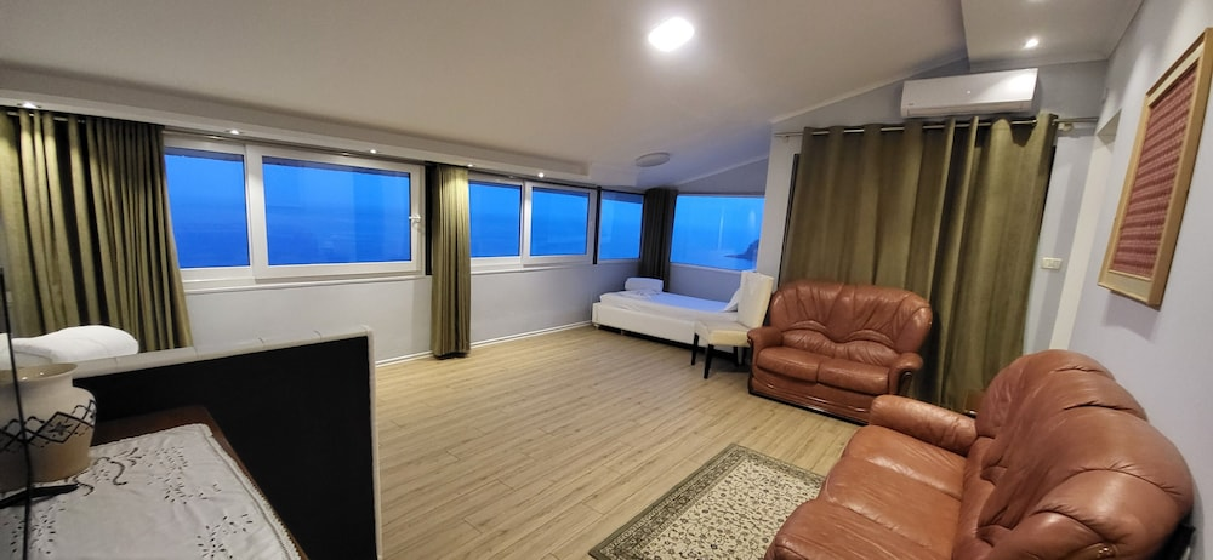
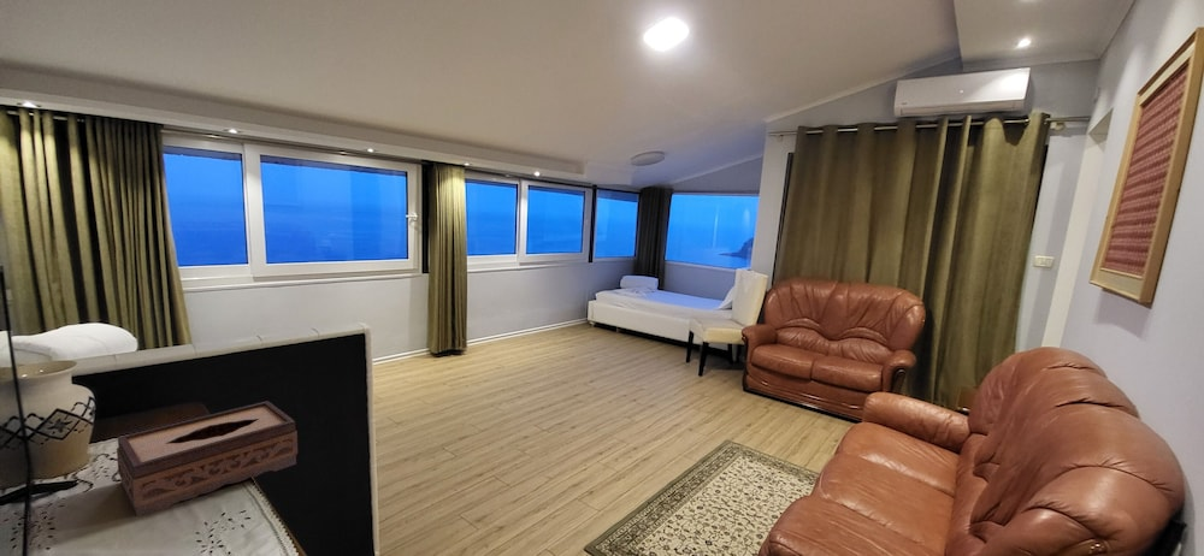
+ tissue box (212, 451)
